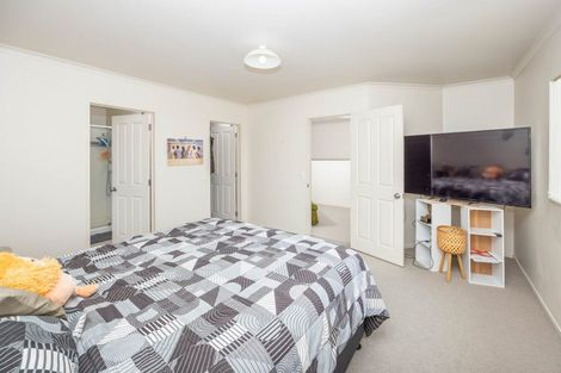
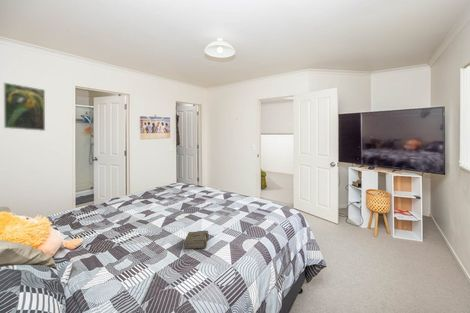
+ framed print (25, 107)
+ diary (195, 239)
